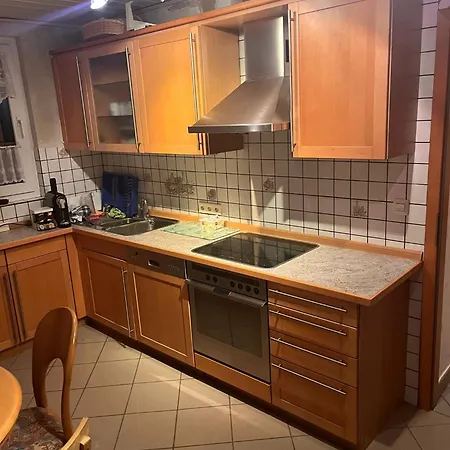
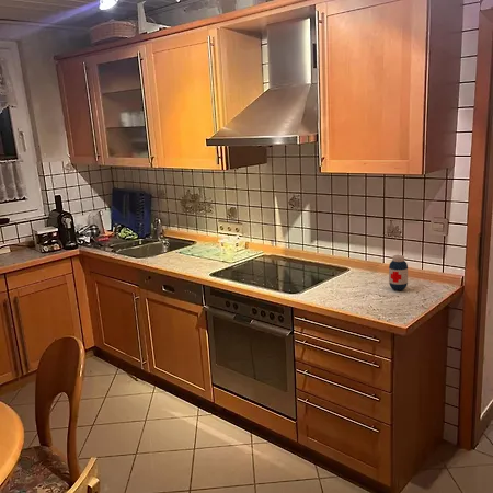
+ medicine bottle (398, 273)
